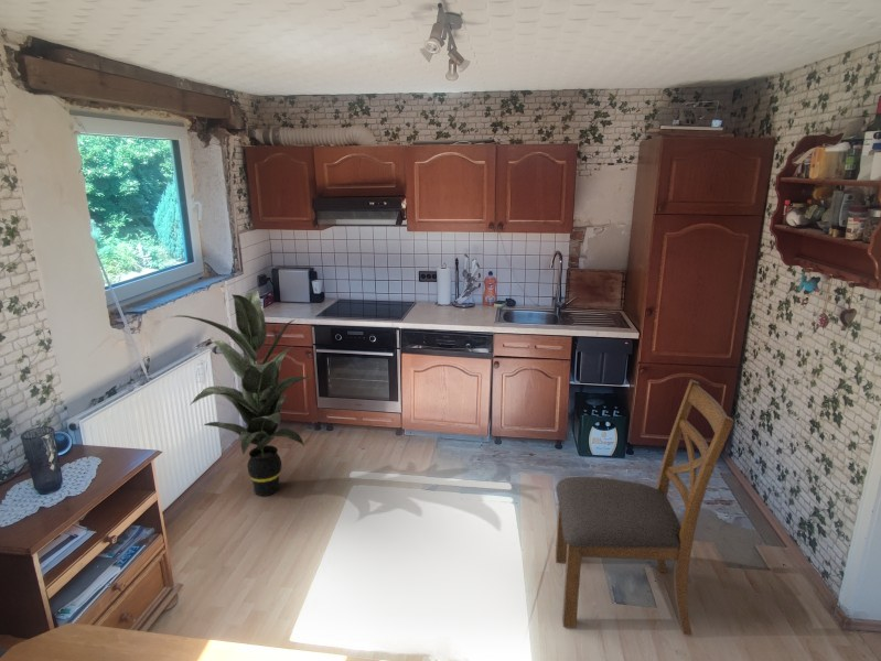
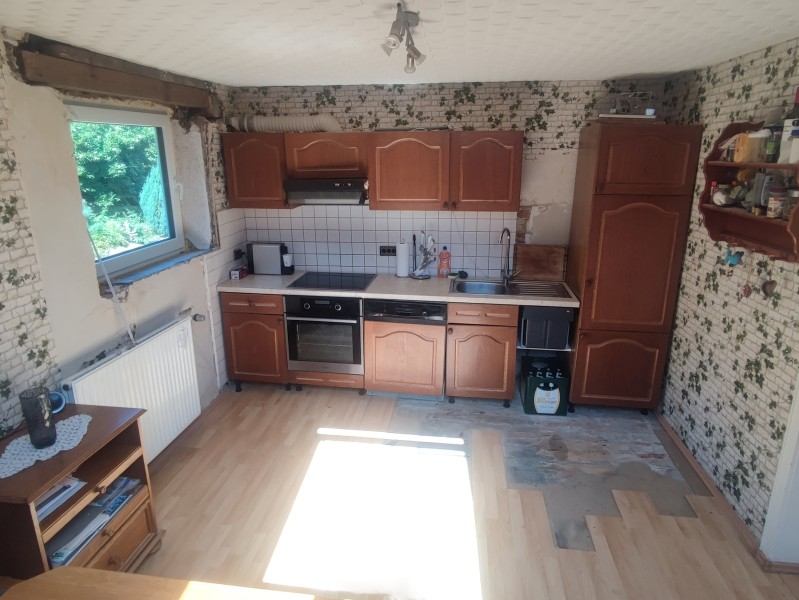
- indoor plant (249, 395)
- chair (631, 499)
